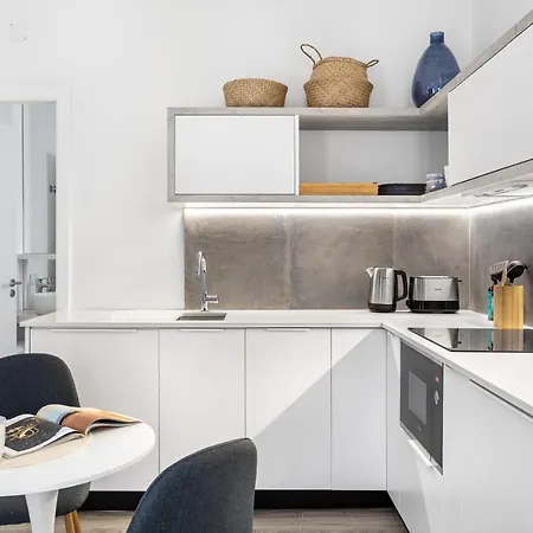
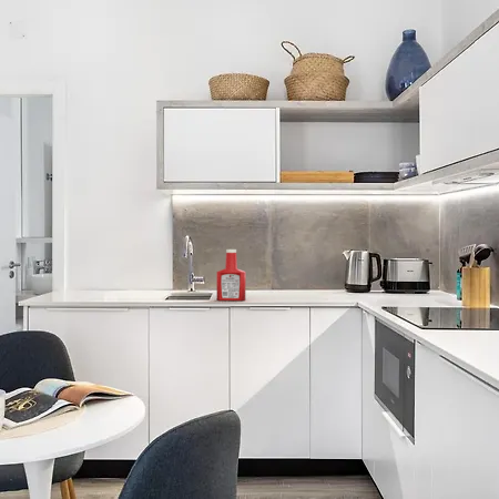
+ soap bottle (231, 274)
